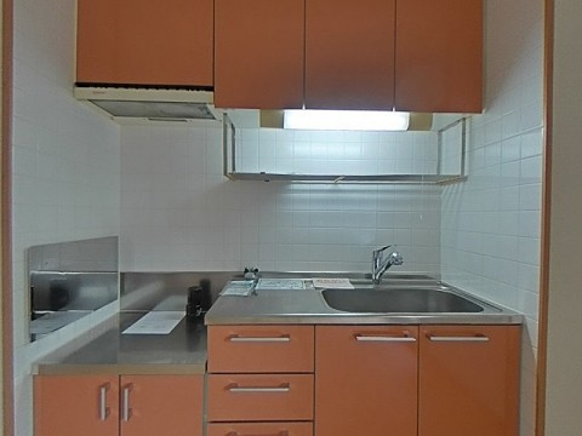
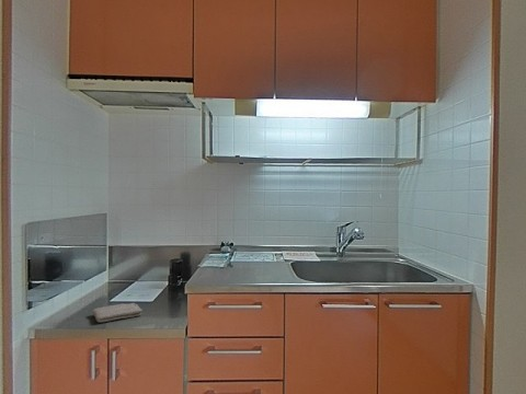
+ washcloth (117, 311)
